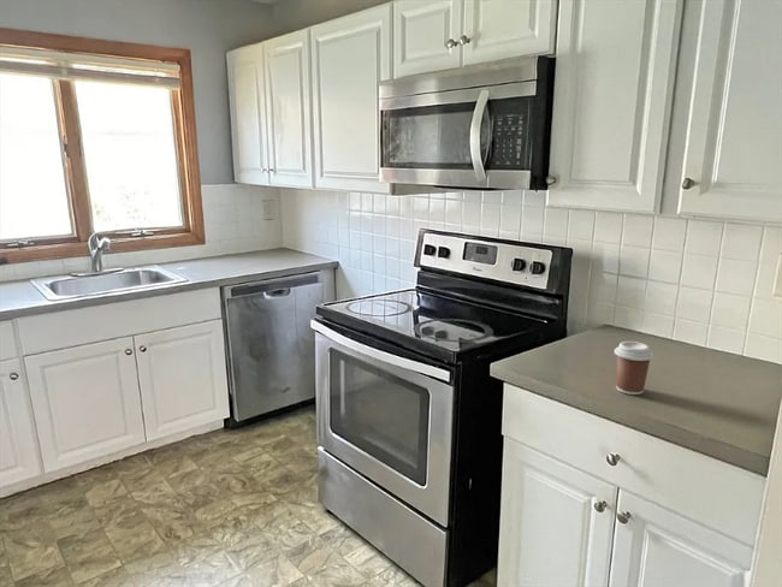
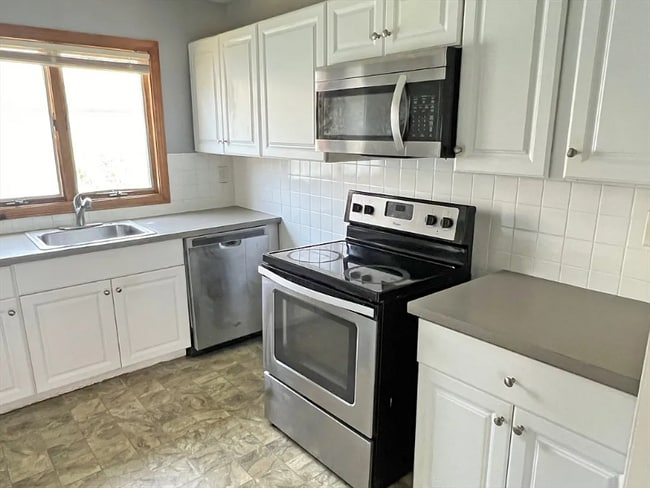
- coffee cup (632, 367)
